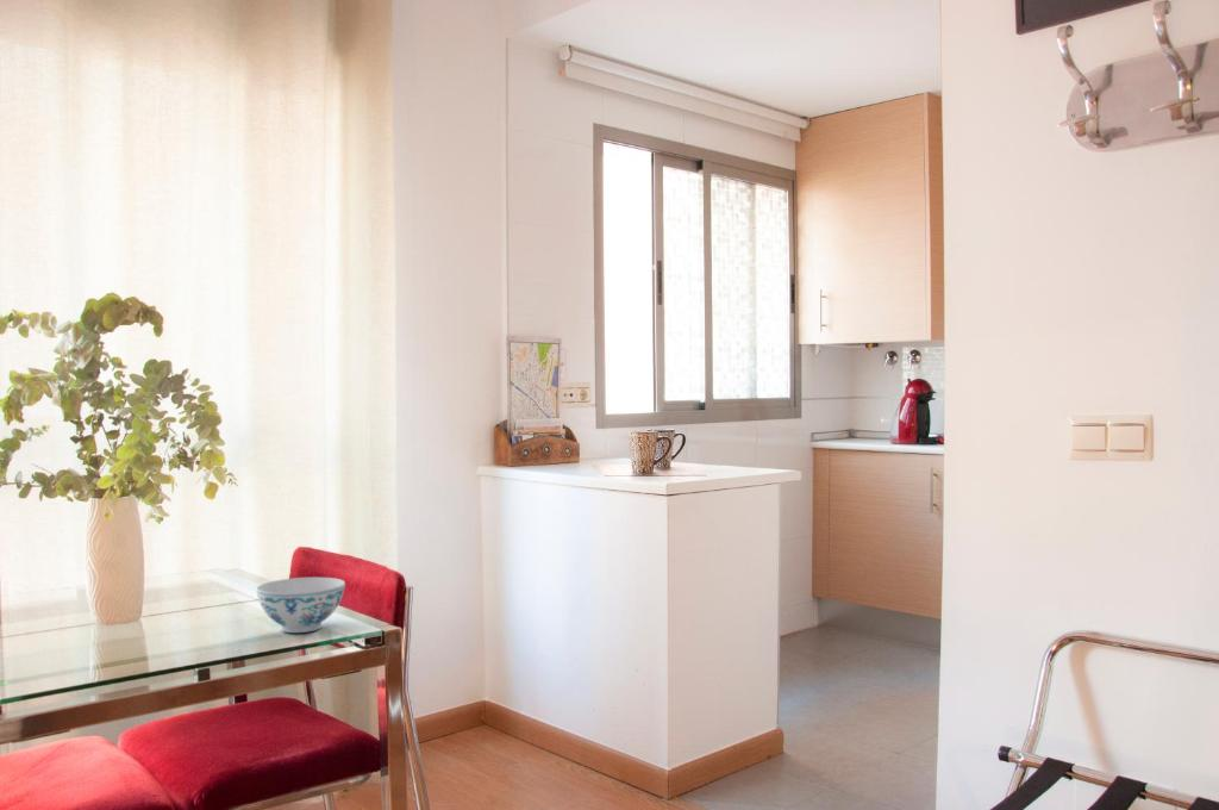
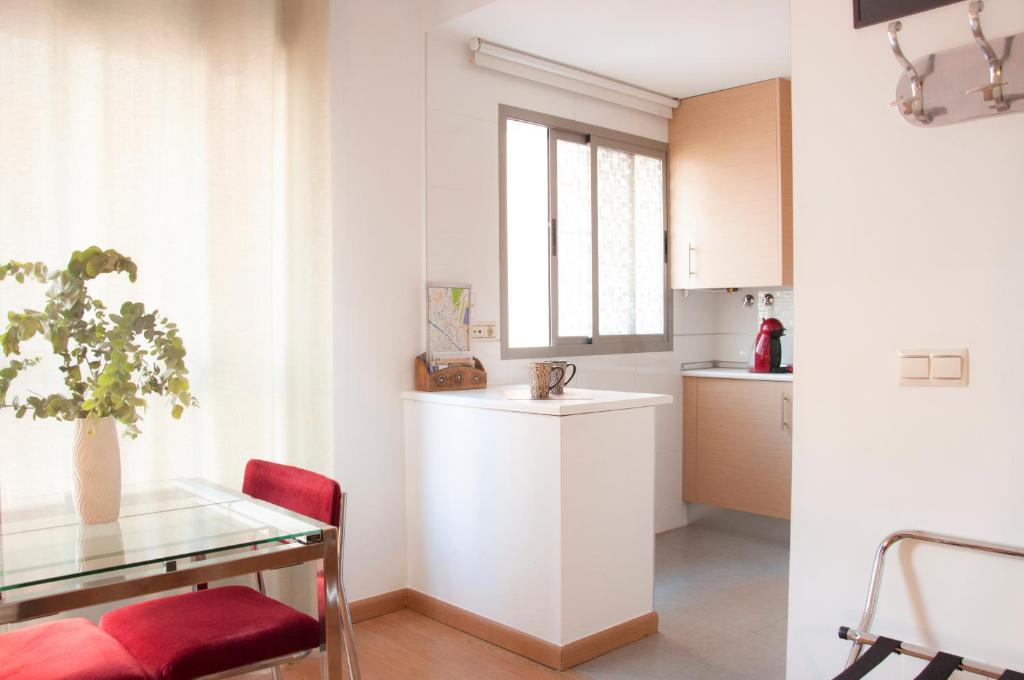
- chinaware (301, 606)
